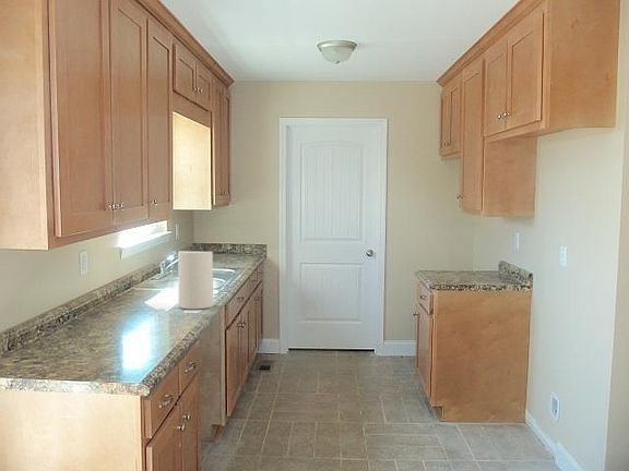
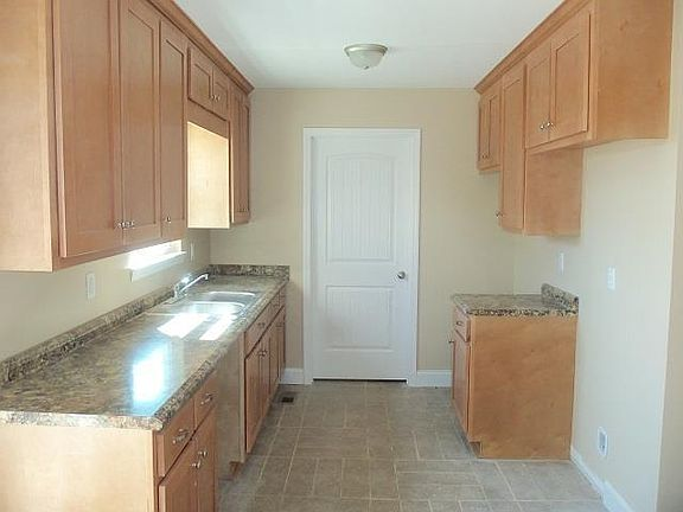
- utensil holder (195, 278)
